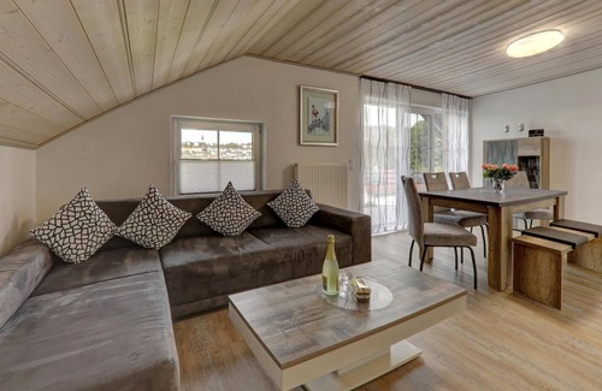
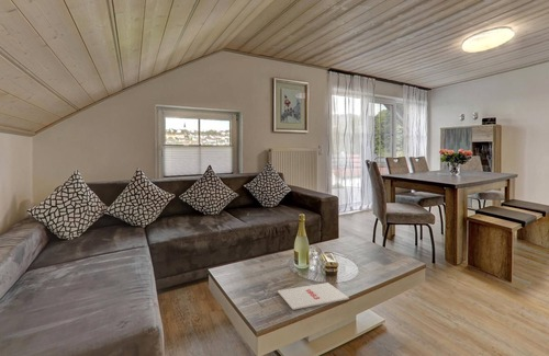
+ magazine (312, 295)
